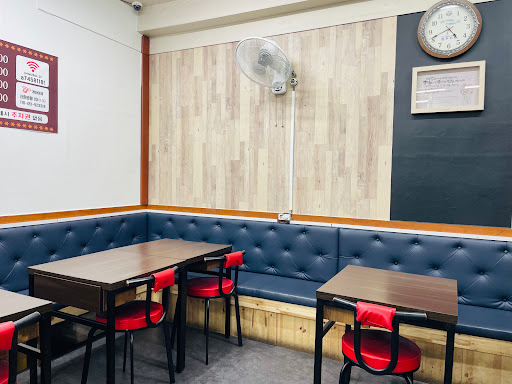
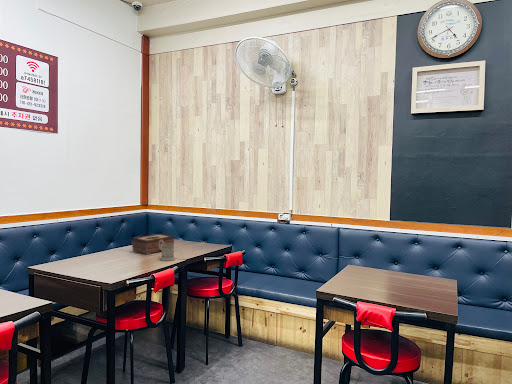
+ tissue box (153, 243)
+ mug (165, 249)
